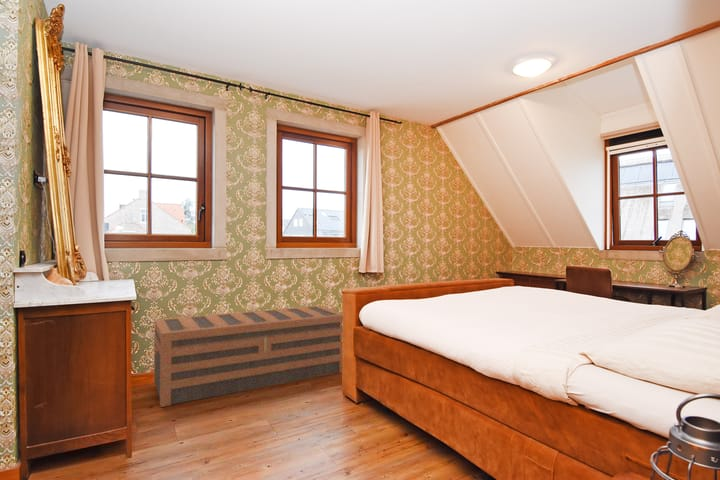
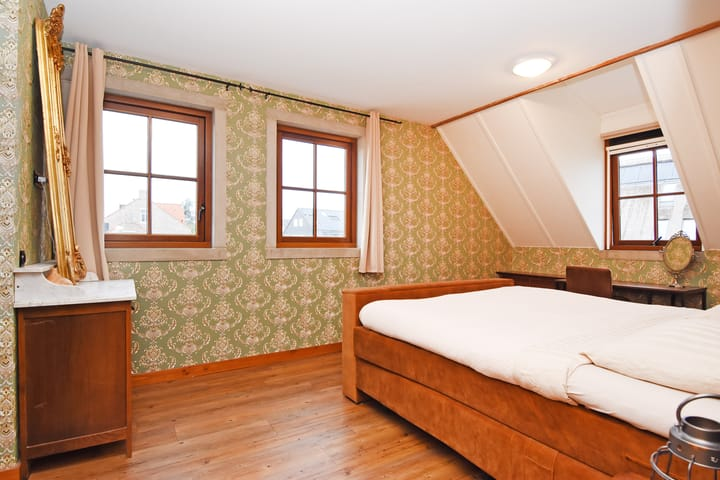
- storage bench (254, 347)
